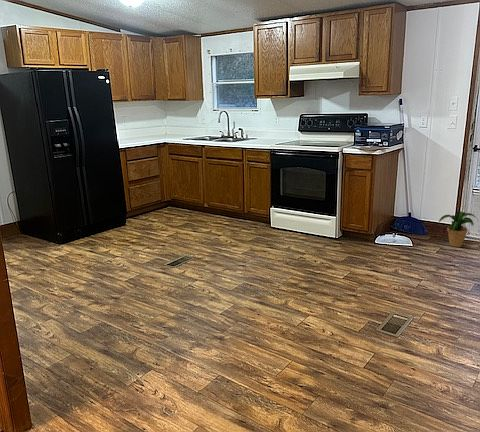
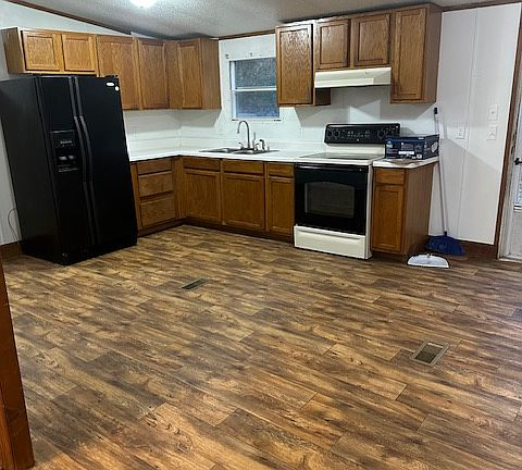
- potted plant (457, 229)
